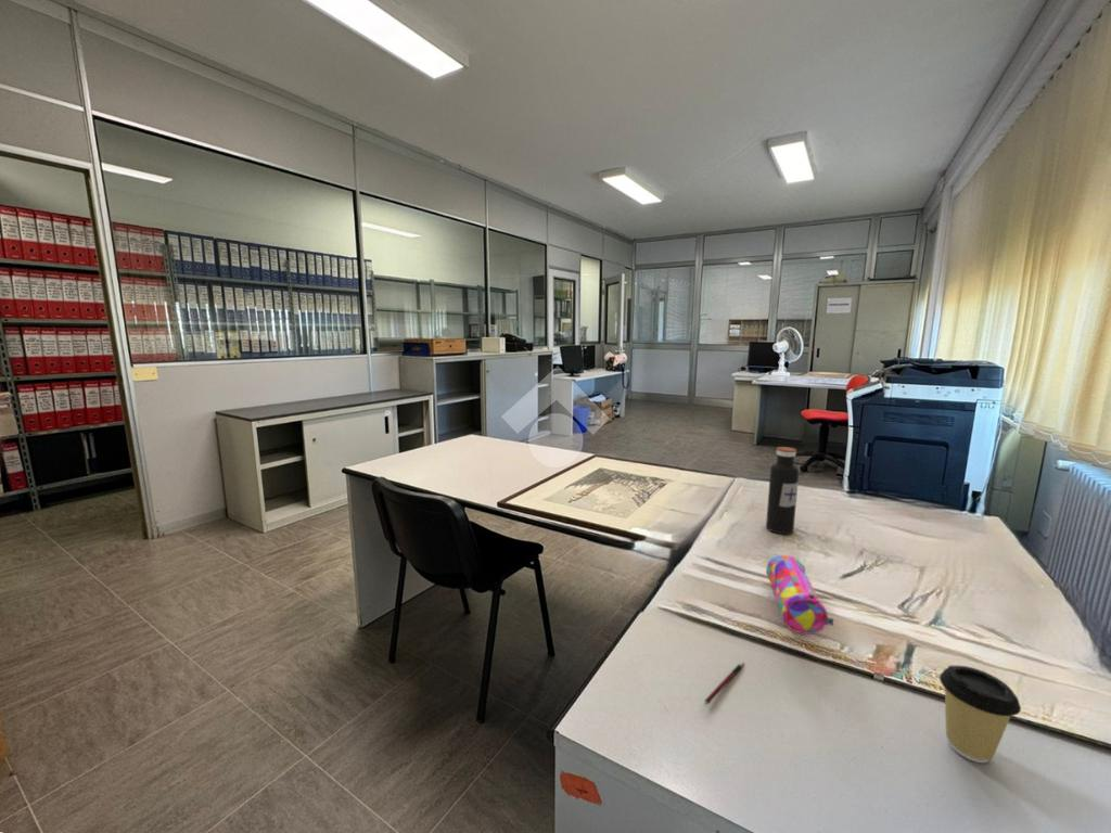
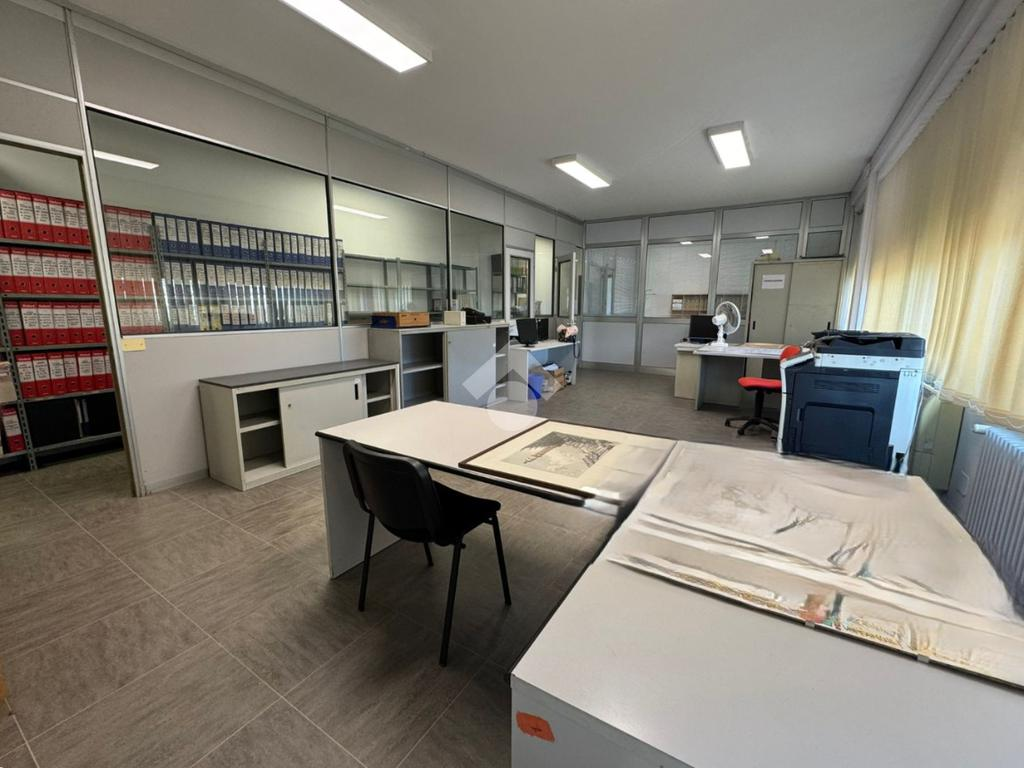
- water bottle (782, 489)
- pencil case (795, 591)
- coffee cup (974, 714)
- pen (725, 681)
